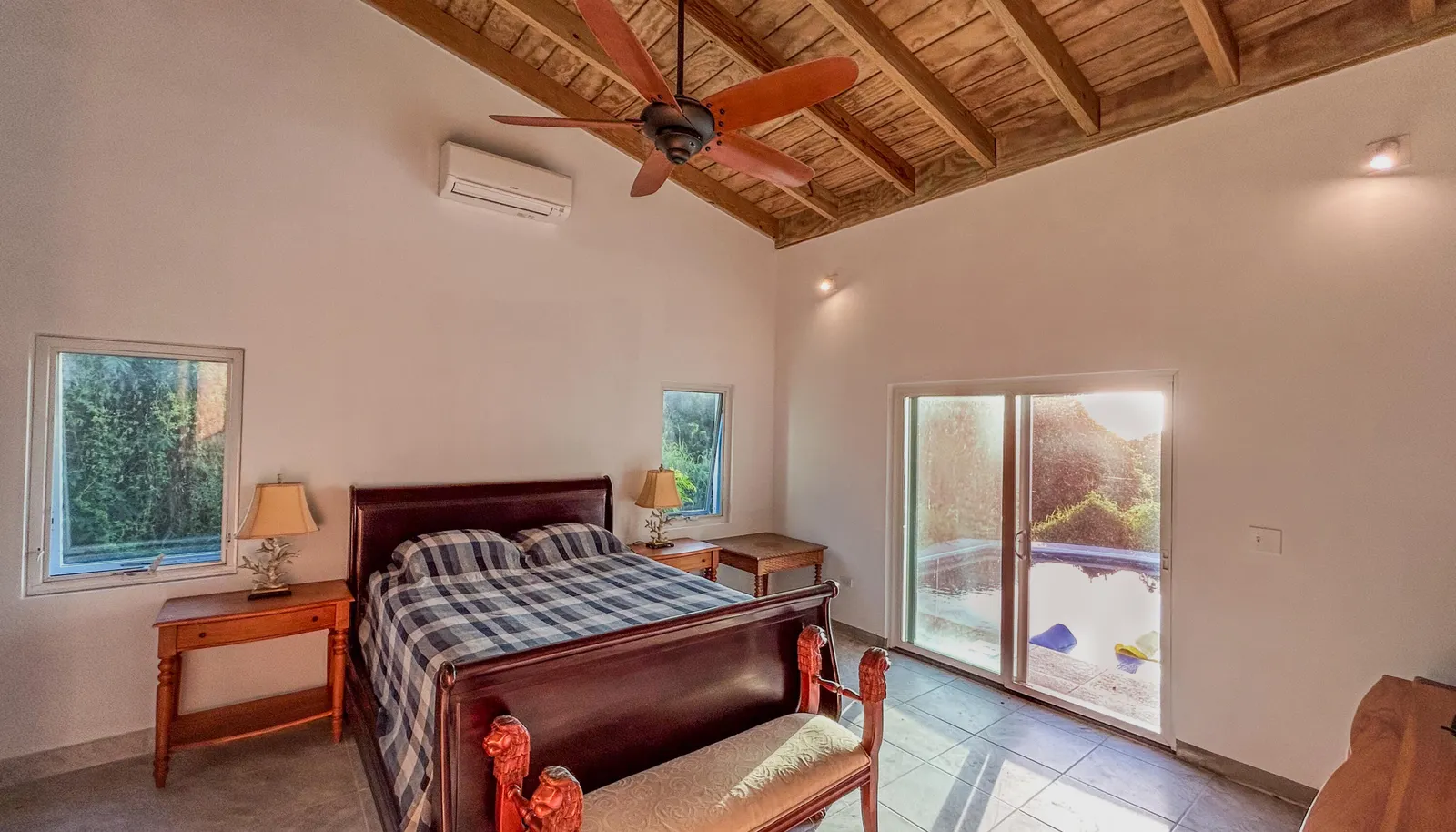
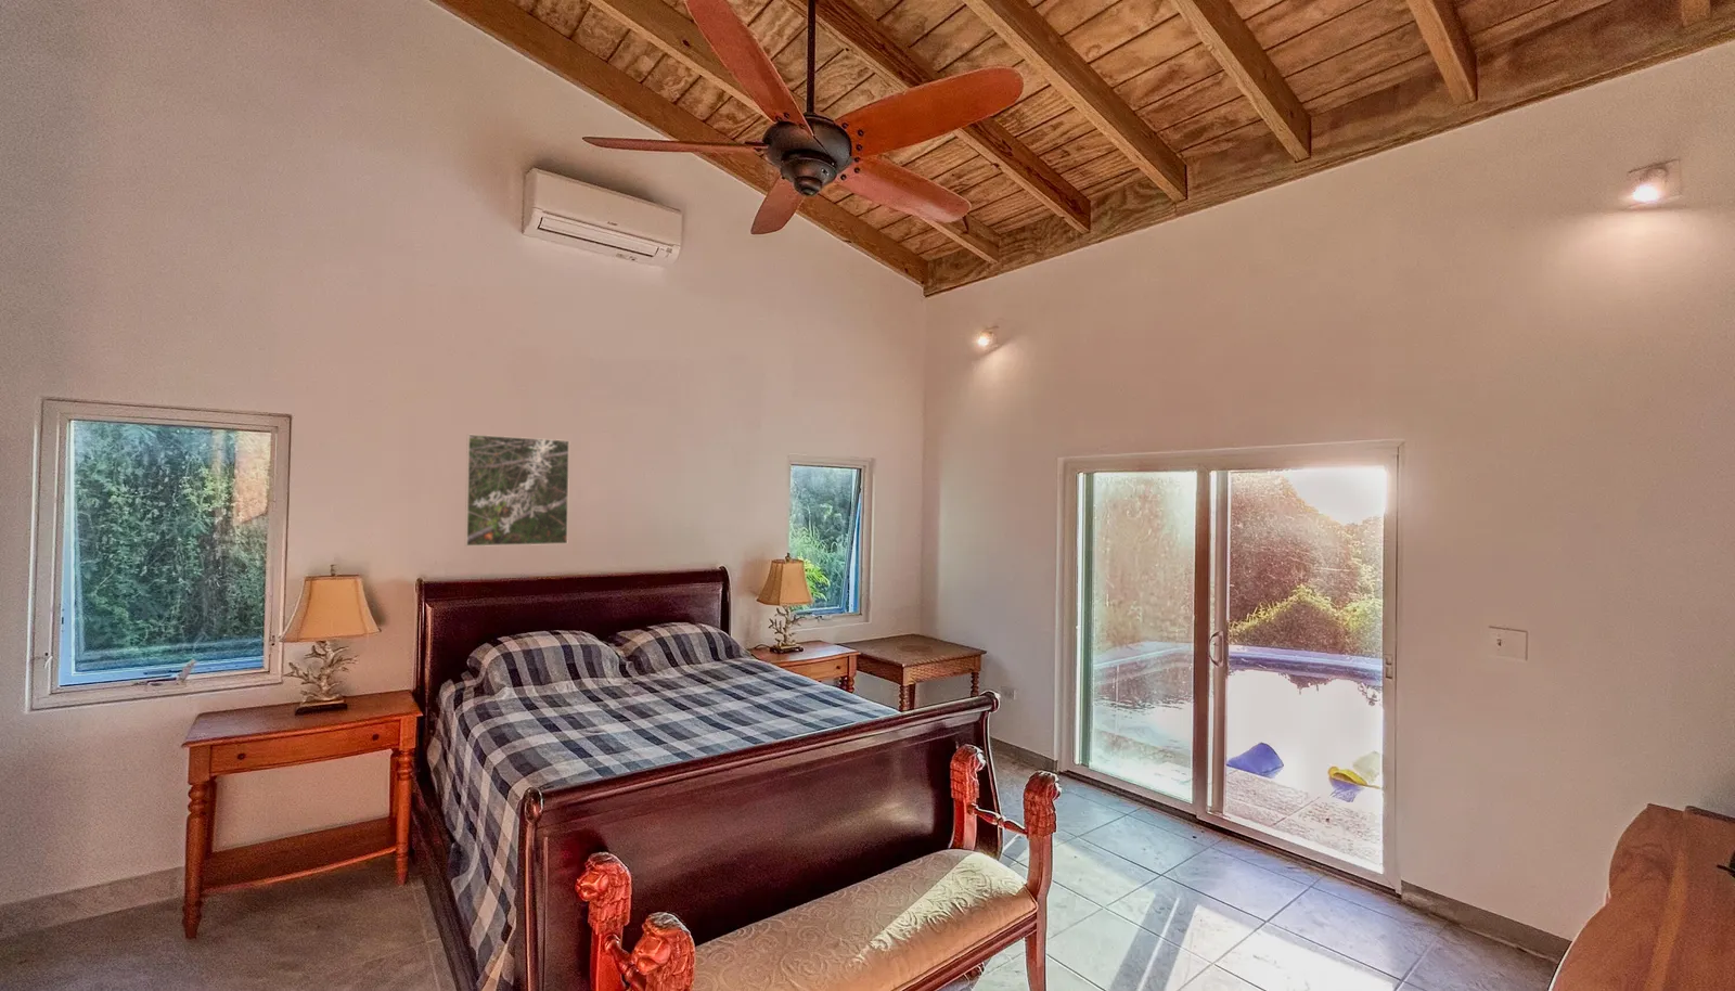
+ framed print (518, 491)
